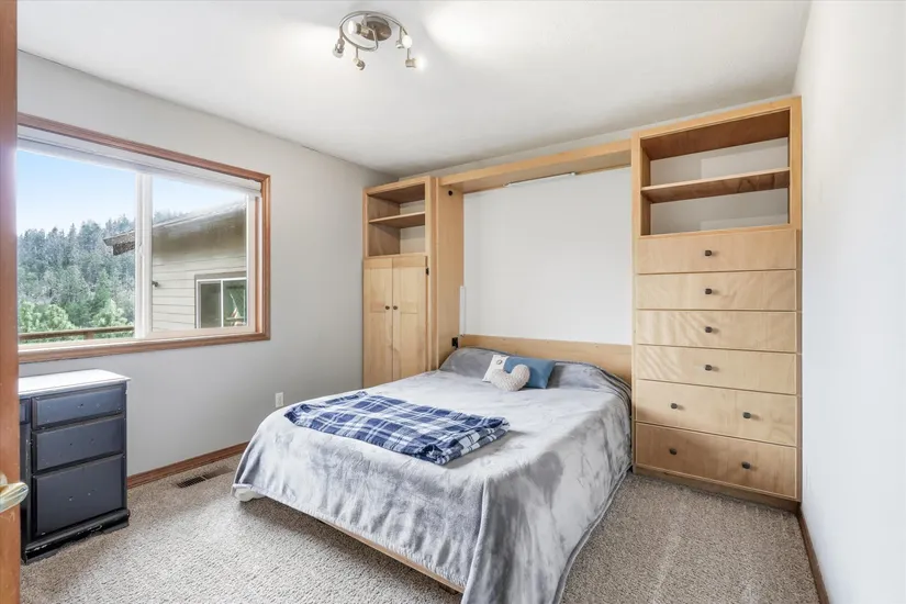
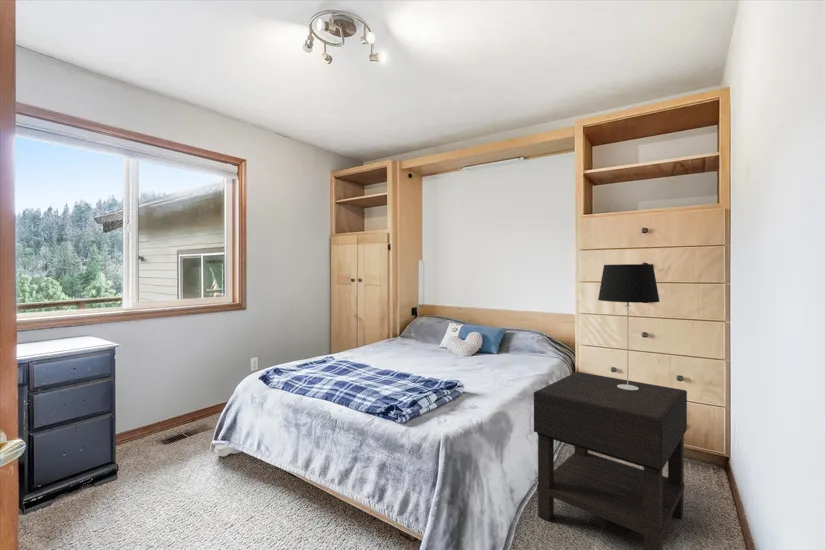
+ nightstand (610, 452)
+ table lamp (627, 325)
